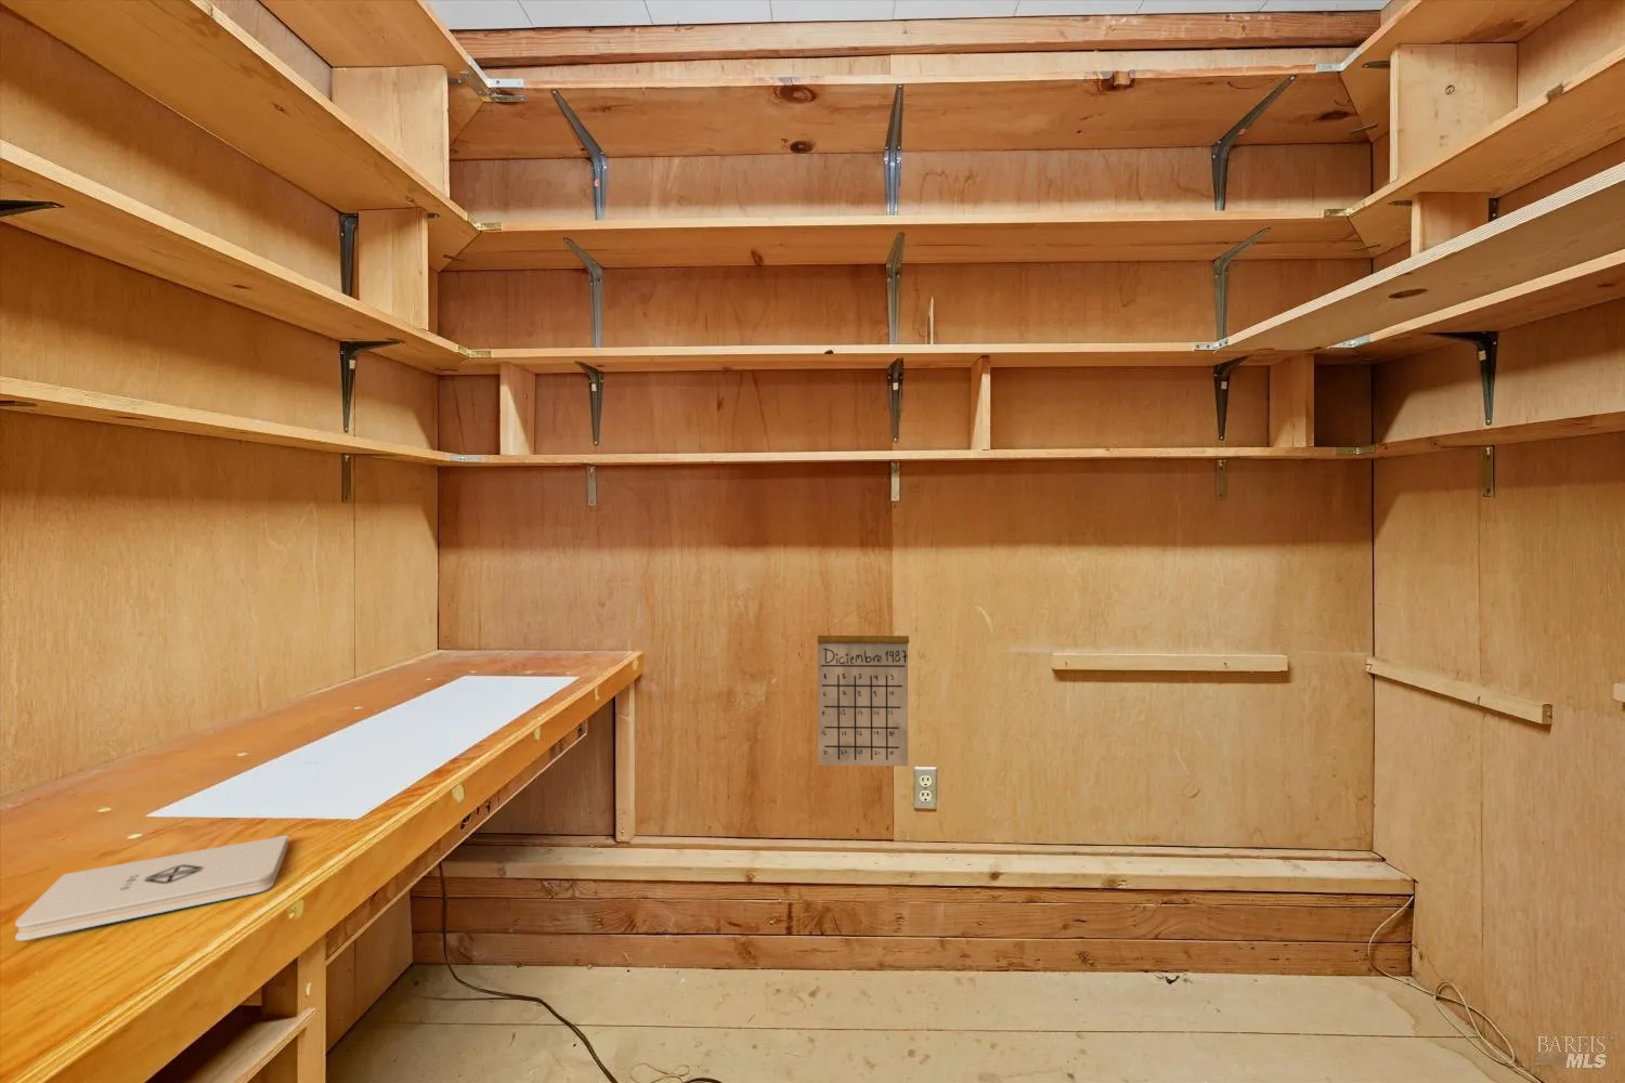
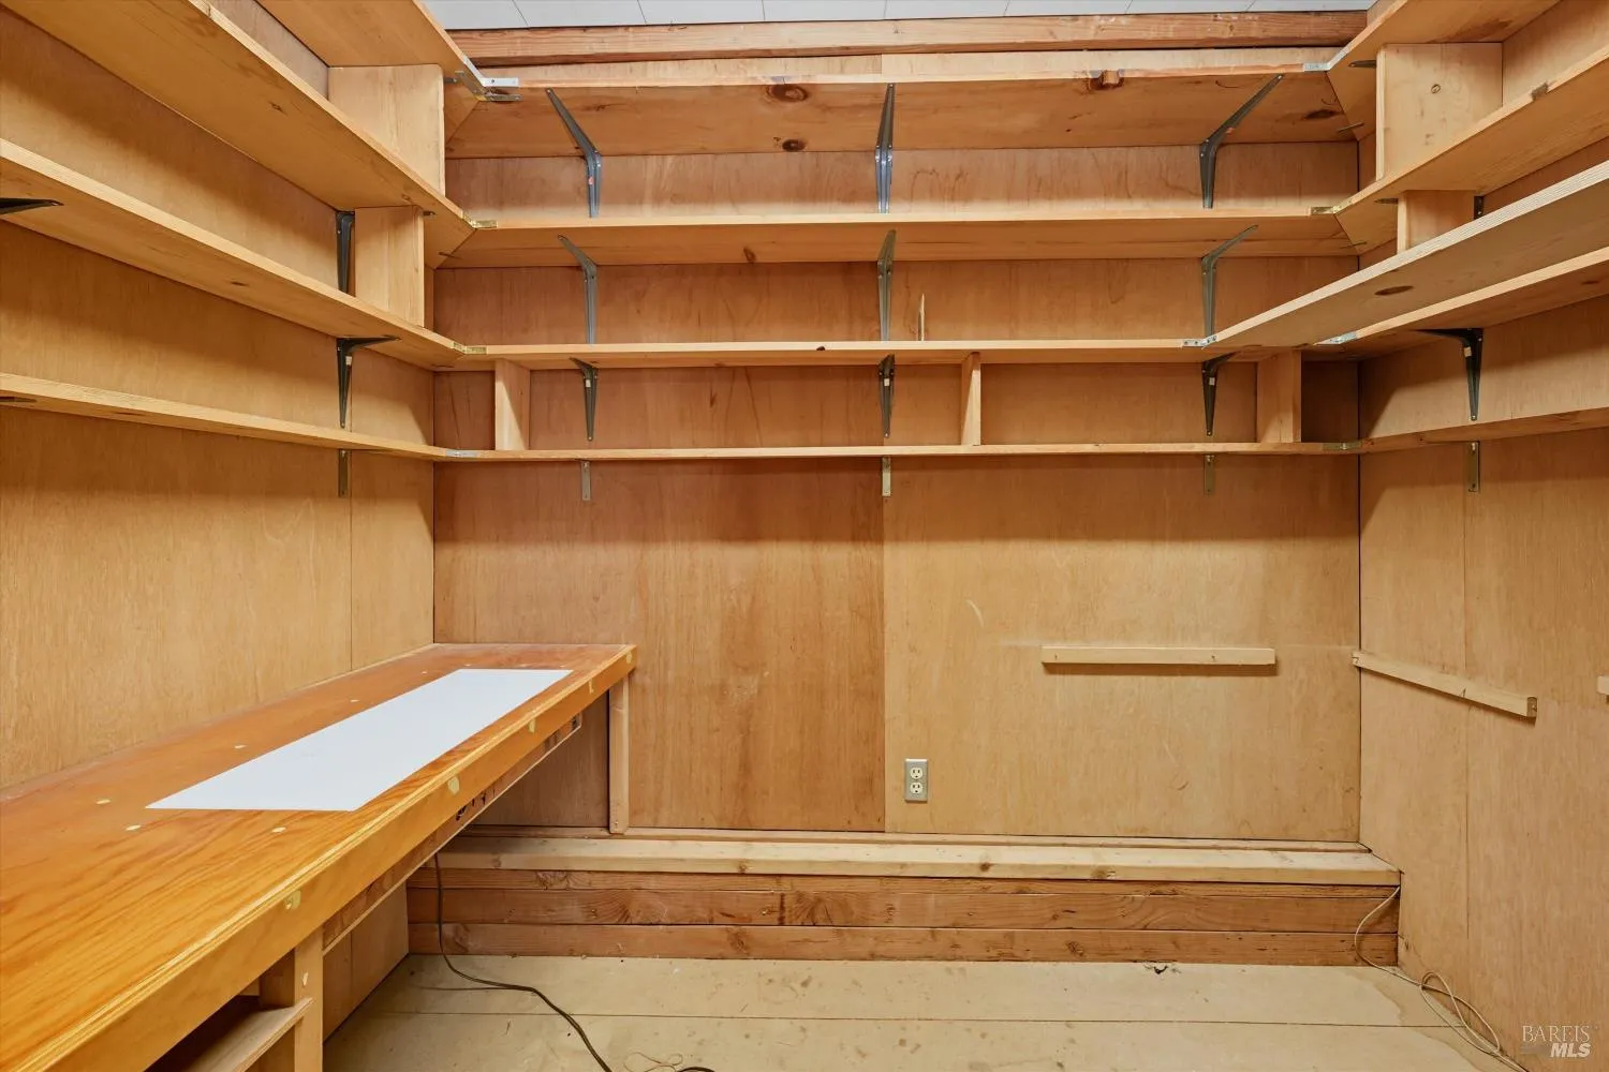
- notepad (167, 881)
- calendar (862, 684)
